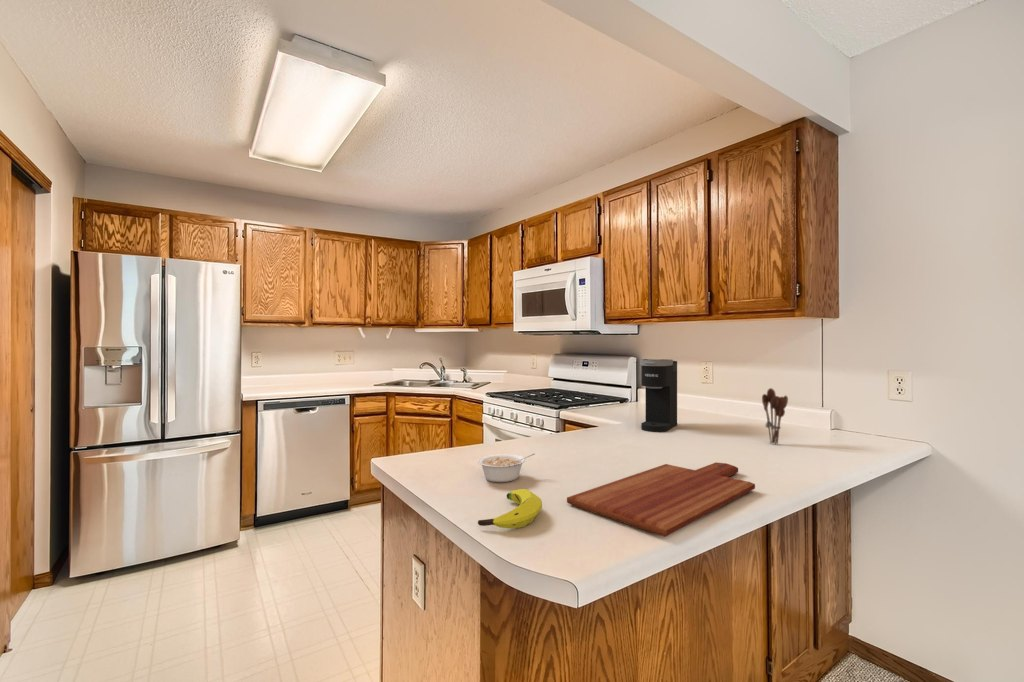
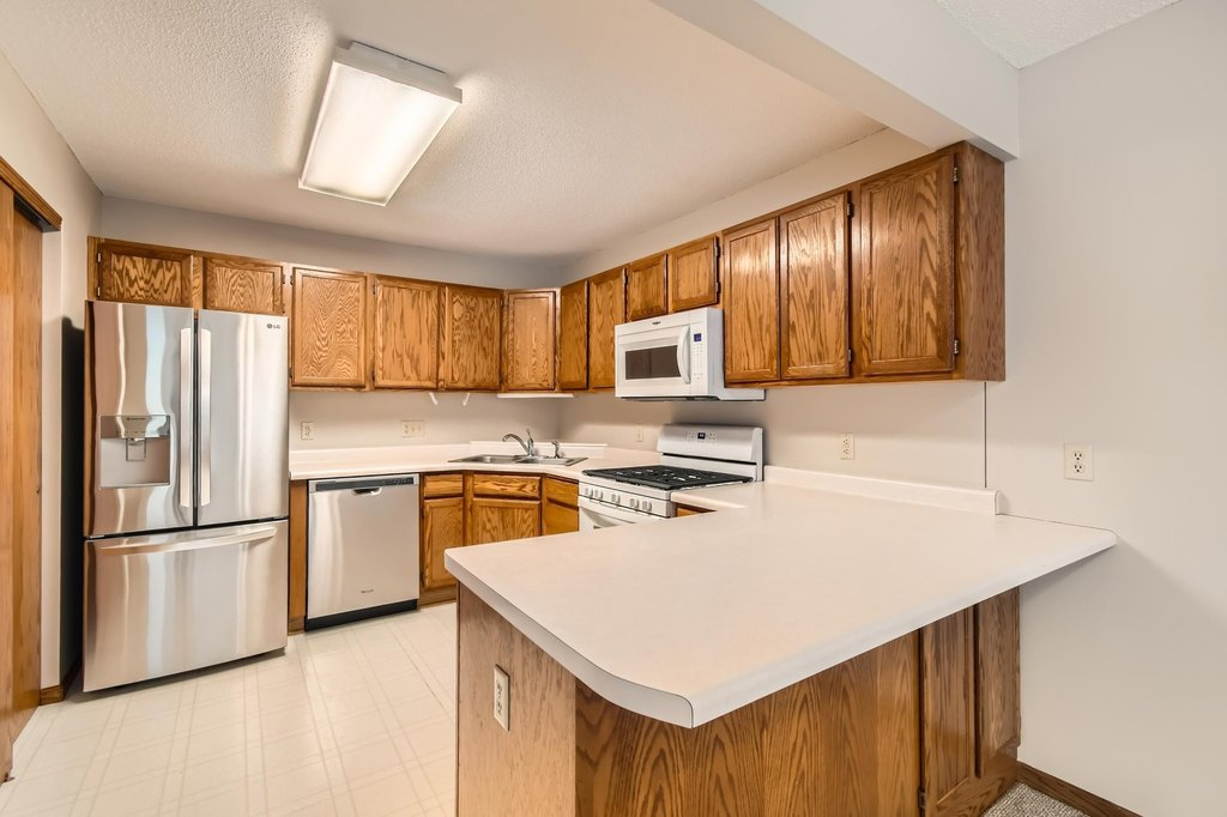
- utensil holder (775, 416)
- banana (511, 500)
- cutting board (668, 491)
- legume (503, 466)
- coffee maker (659, 393)
